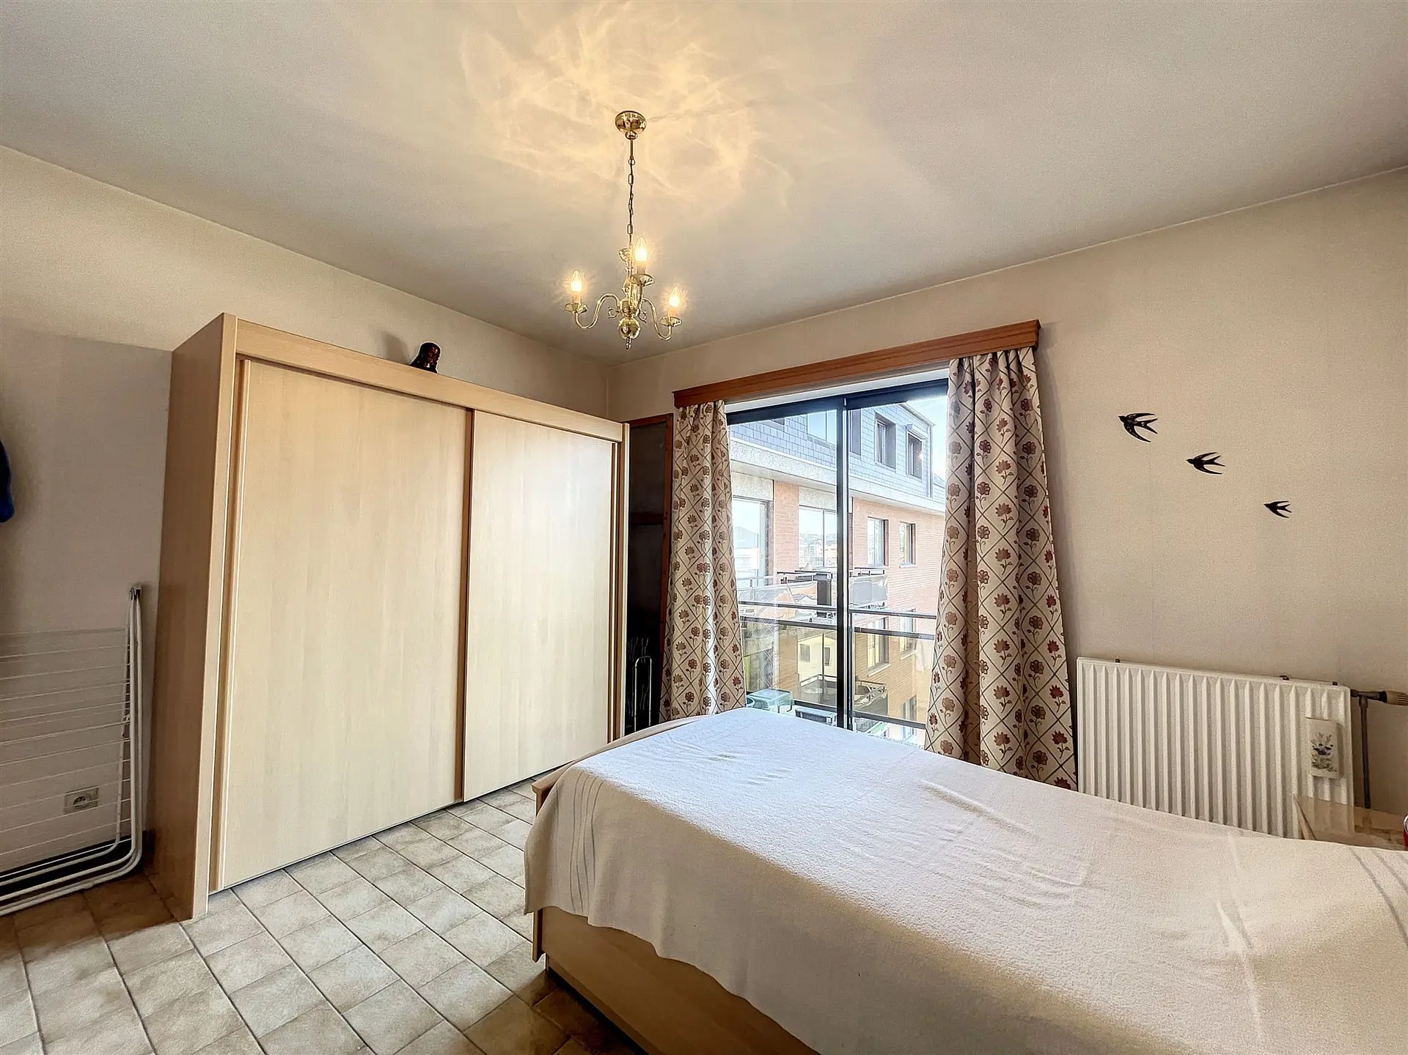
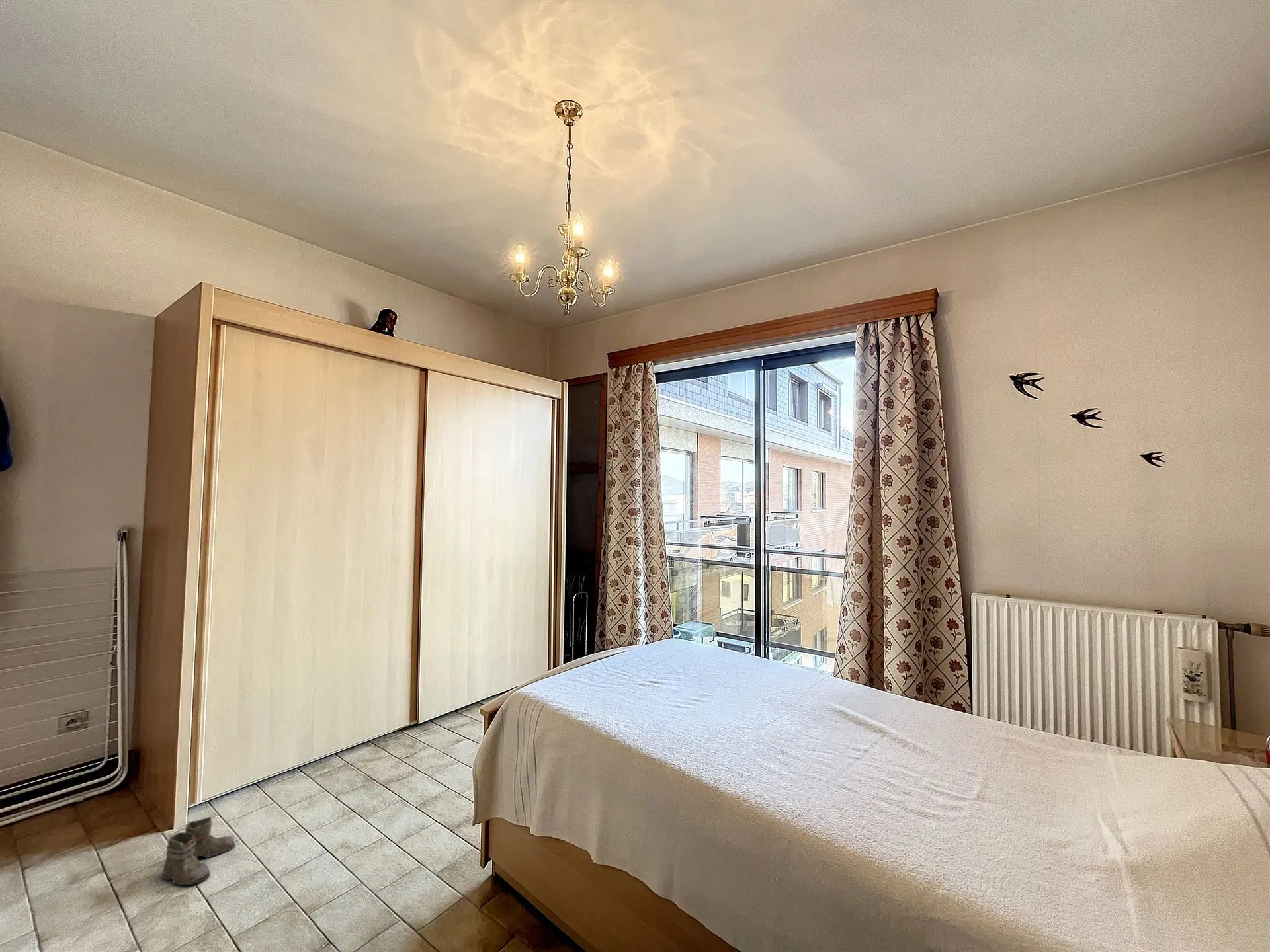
+ boots (197, 848)
